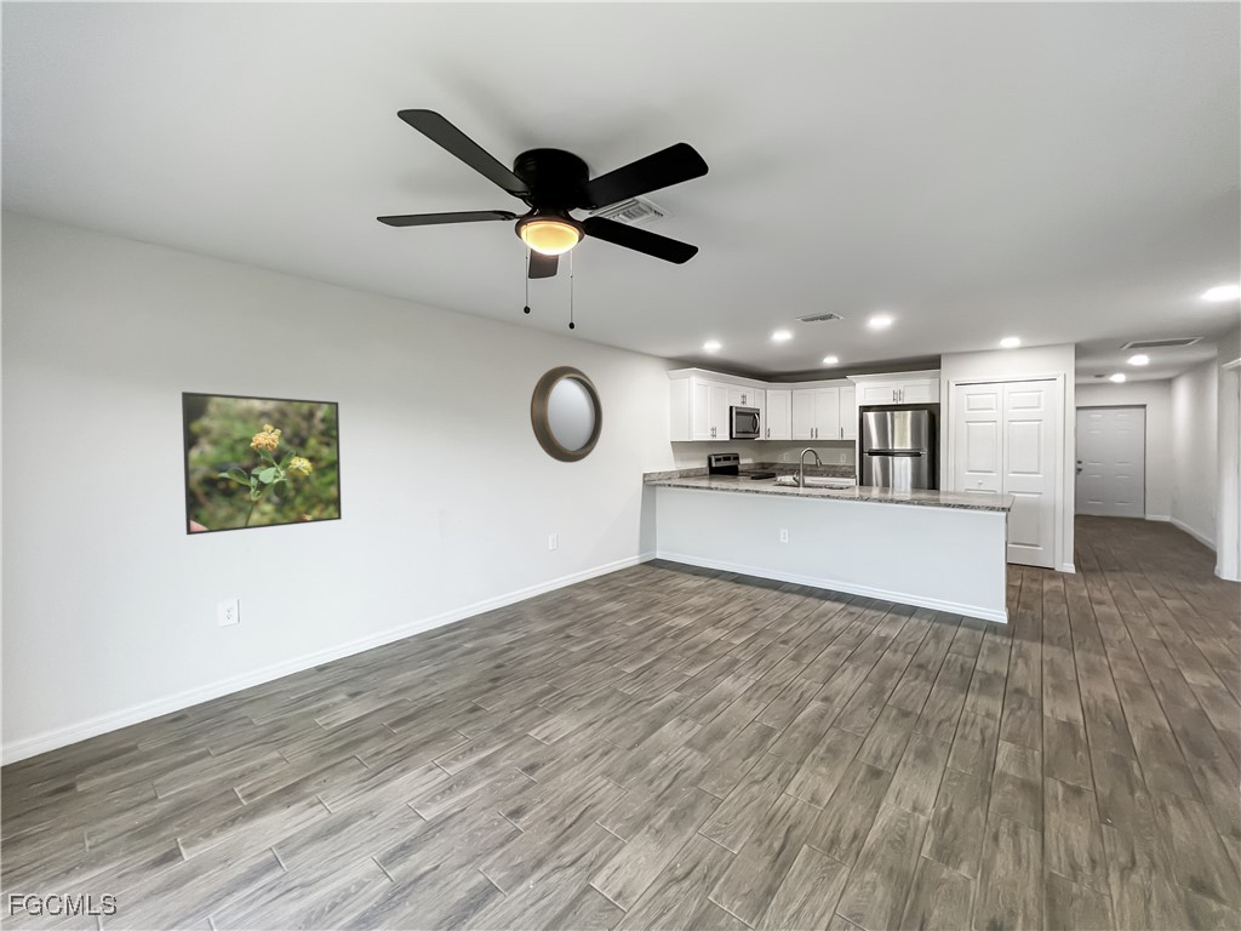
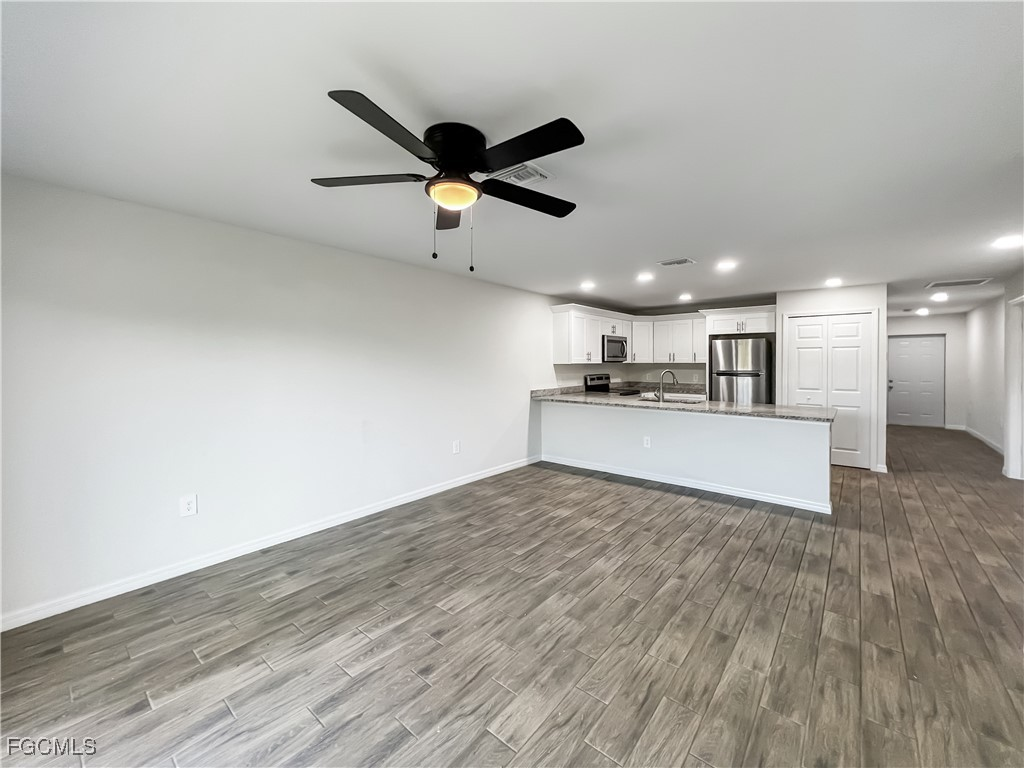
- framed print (269, 462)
- home mirror (571, 413)
